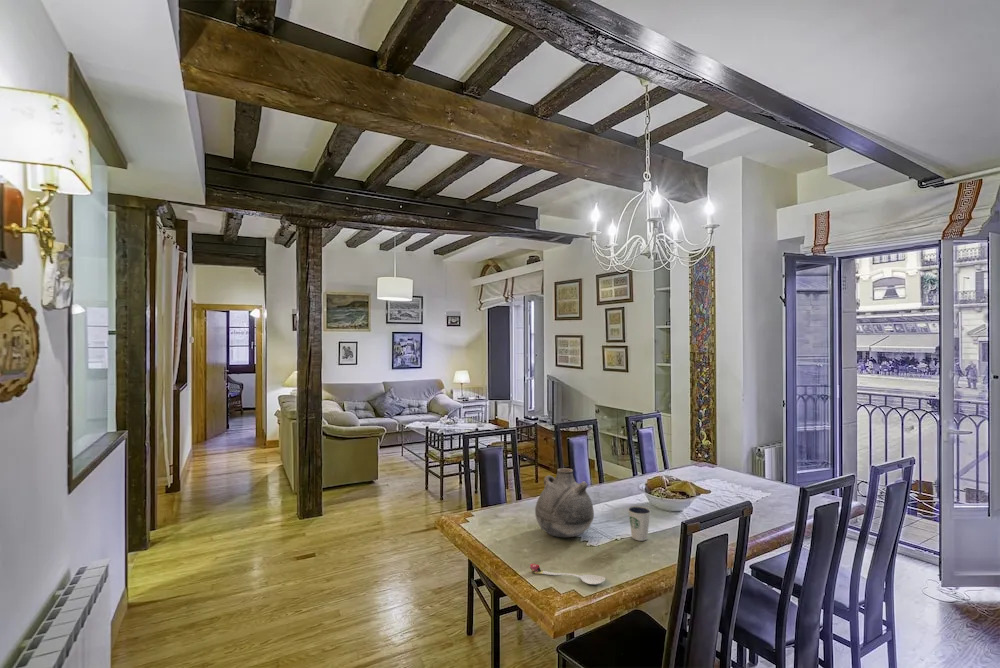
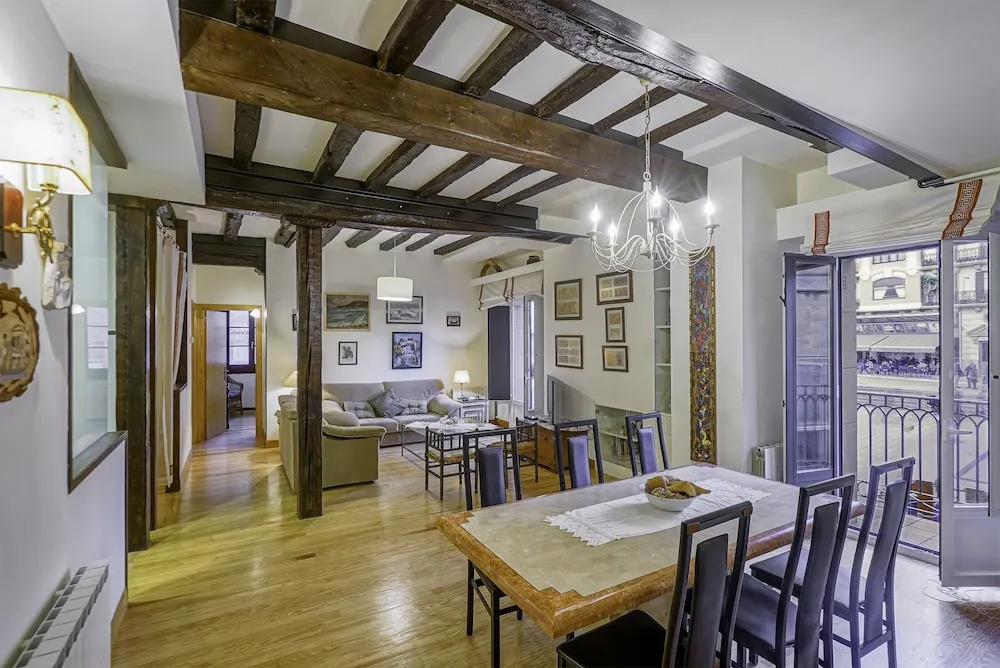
- vase (564, 501)
- spoon (566, 573)
- dixie cup (639, 523)
